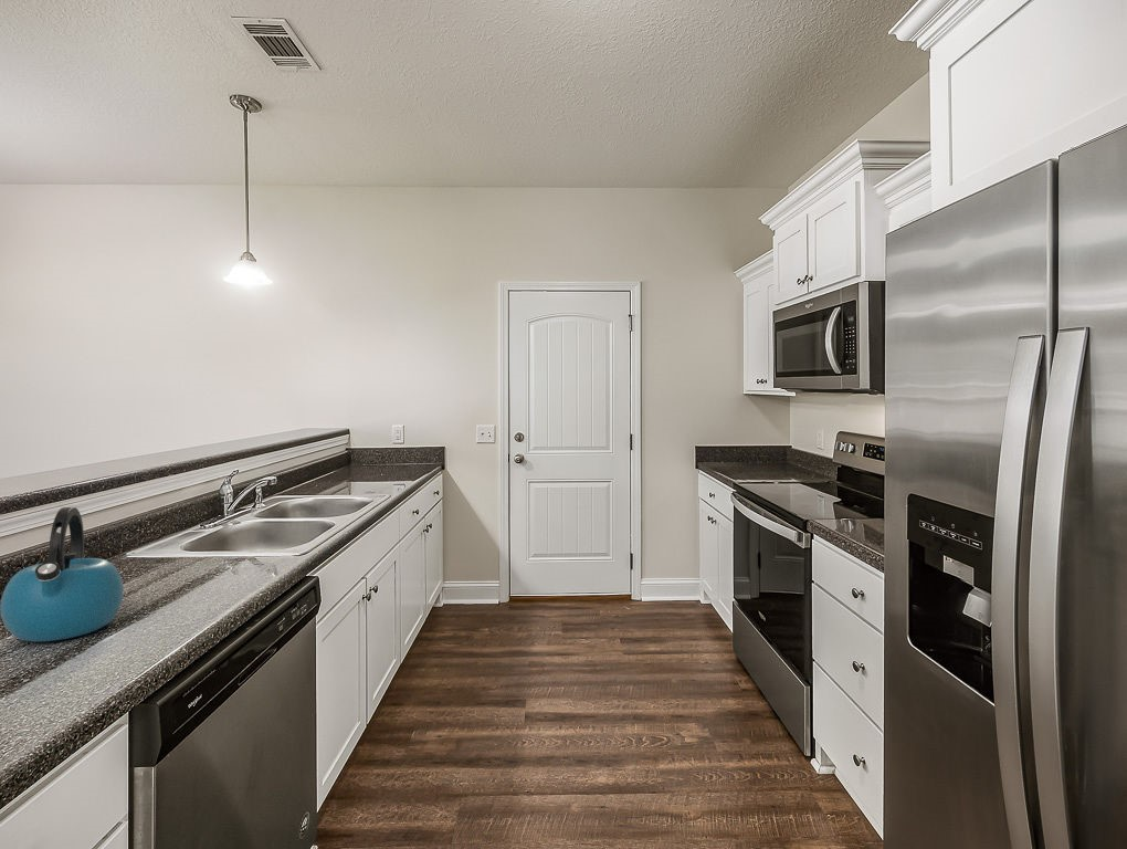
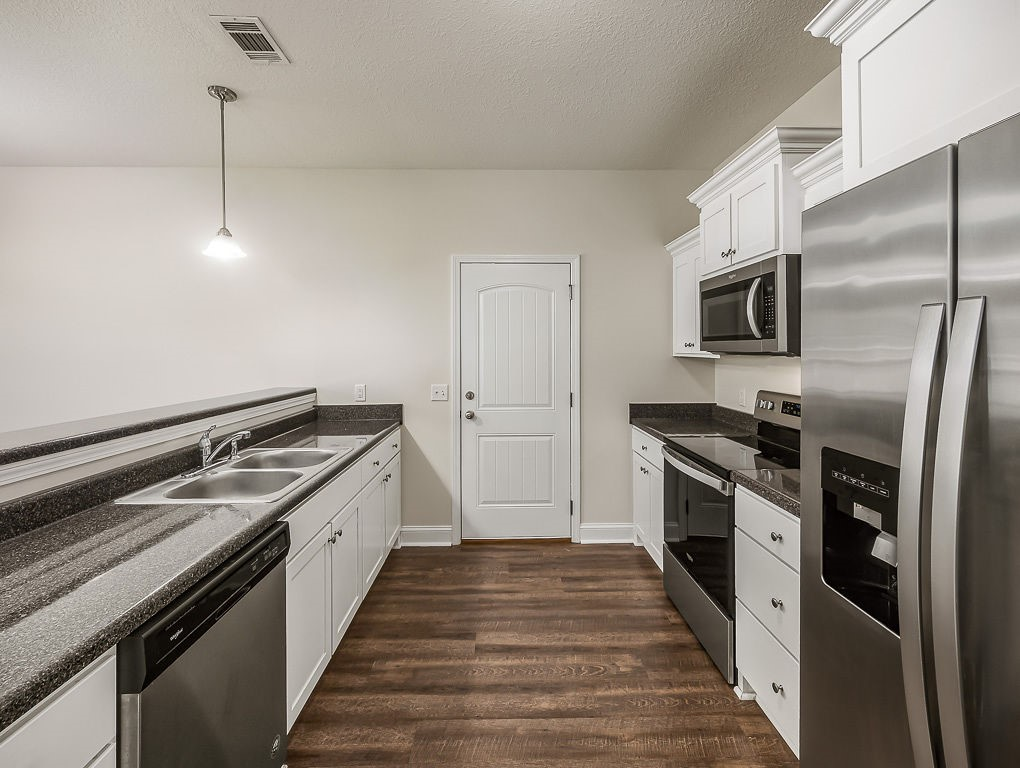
- kettle (63, 570)
